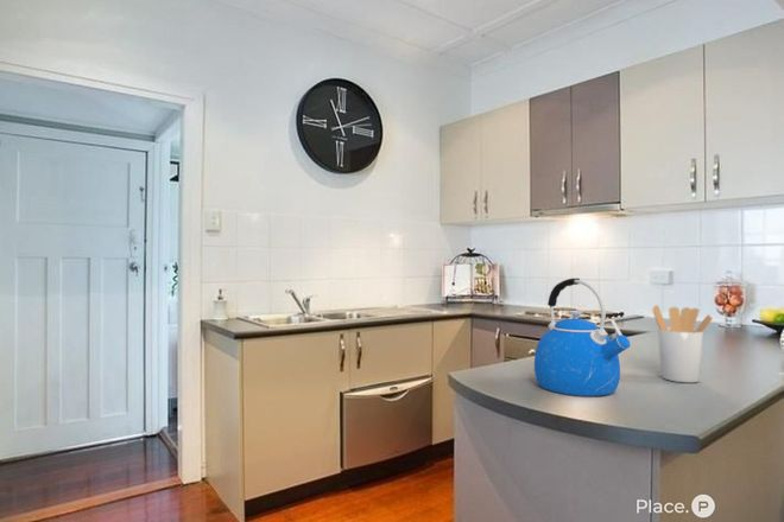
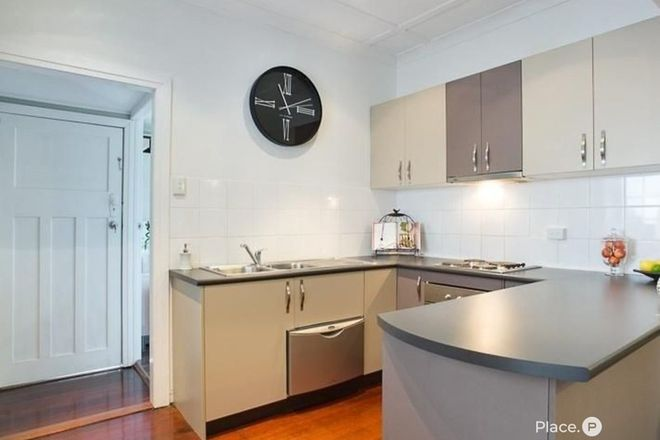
- kettle (583, 333)
- utensil holder (681, 340)
